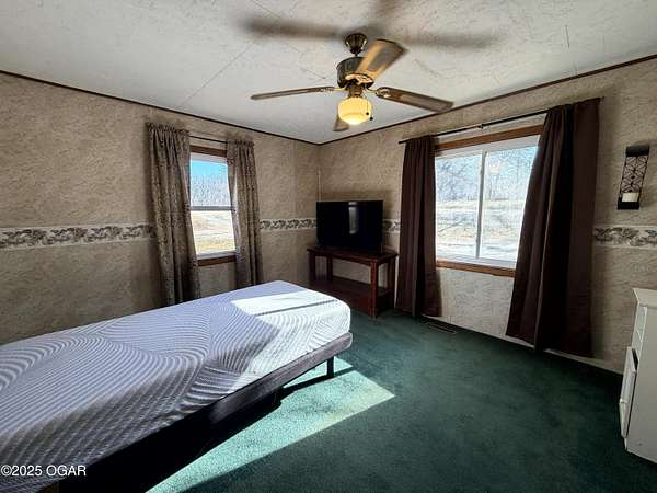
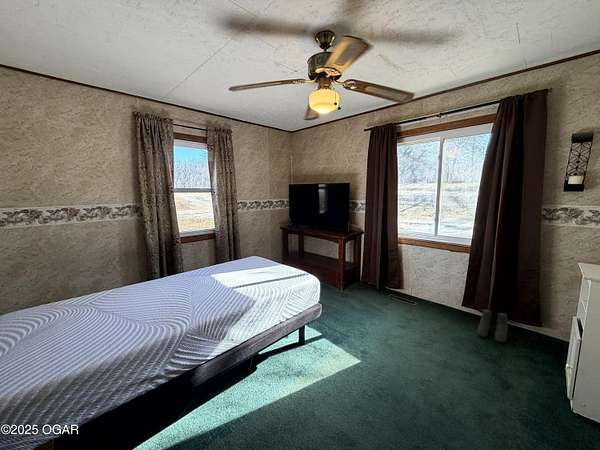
+ boots (489, 323)
